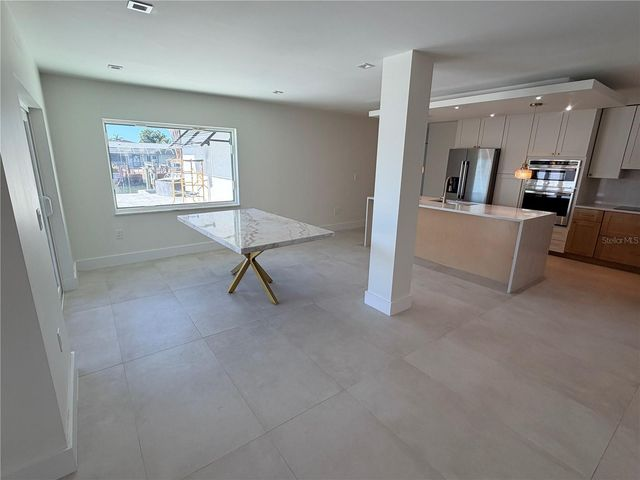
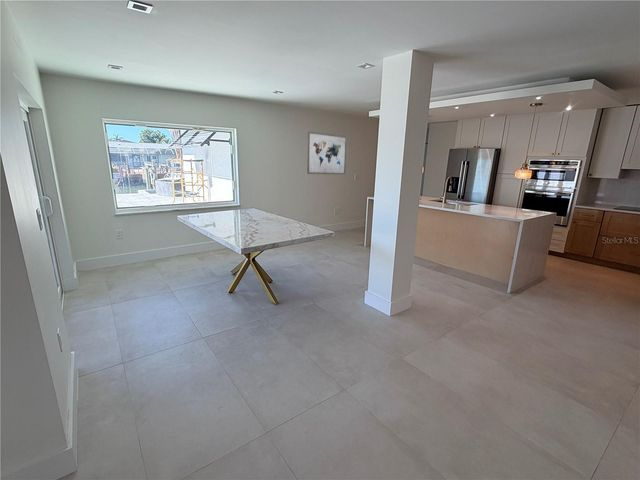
+ wall art (327, 154)
